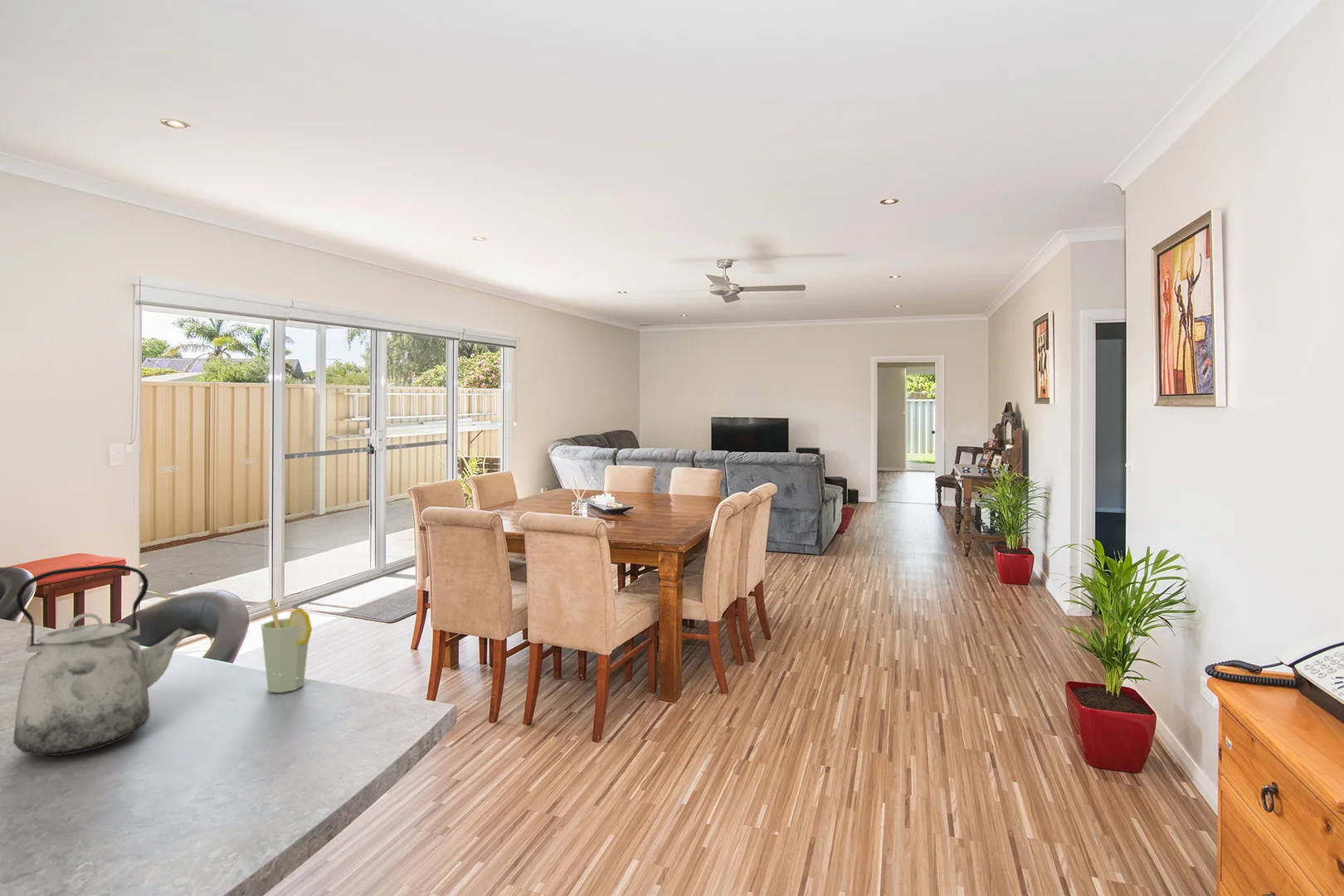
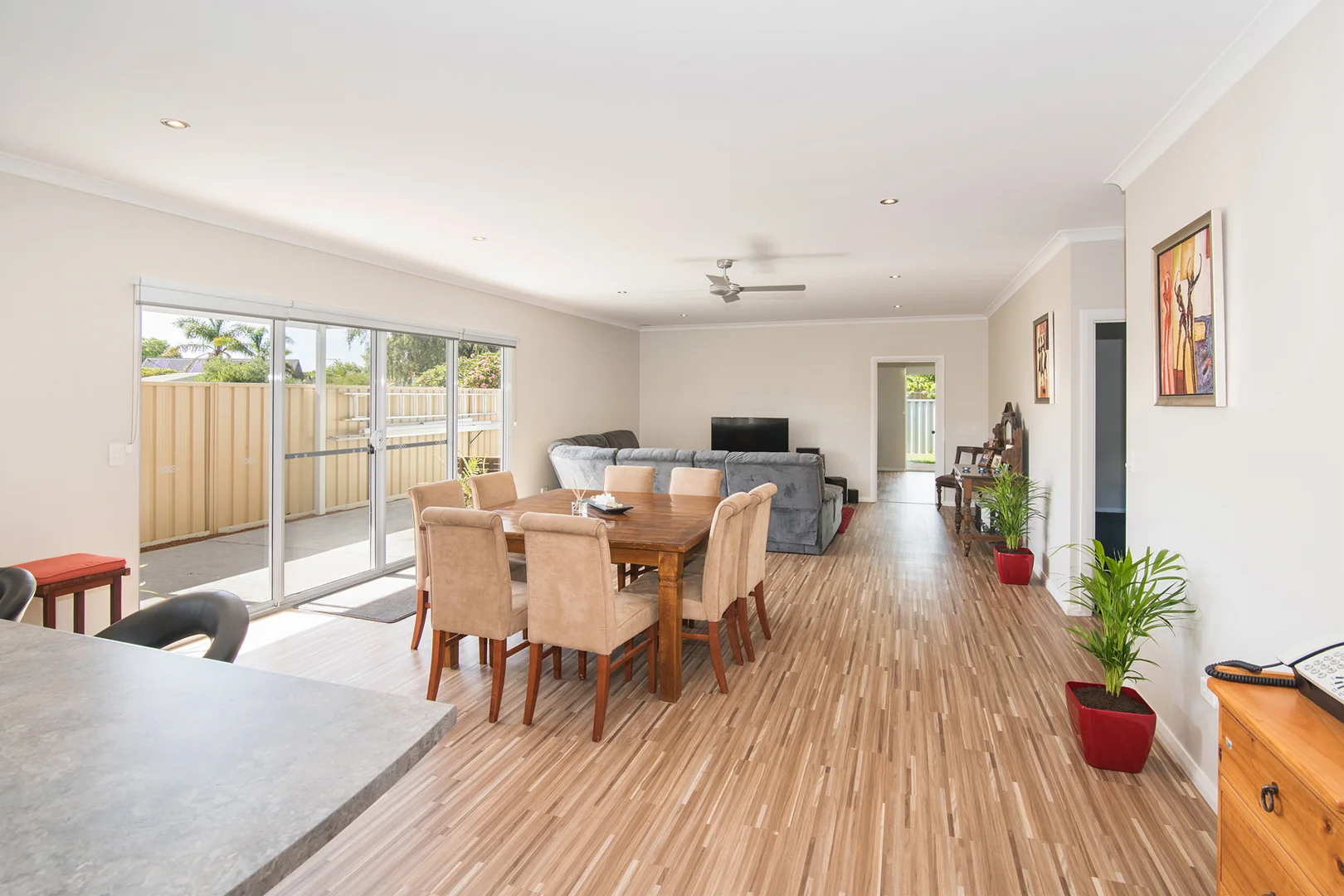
- cup (289, 645)
- kettle (110, 650)
